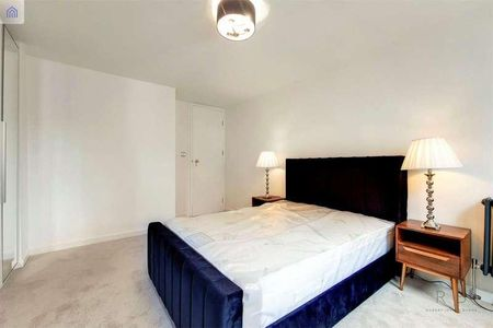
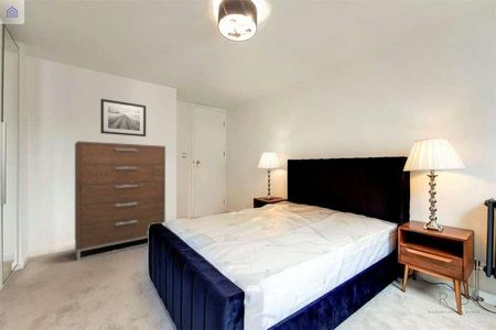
+ wall art (123, 119)
+ dresser (121, 195)
